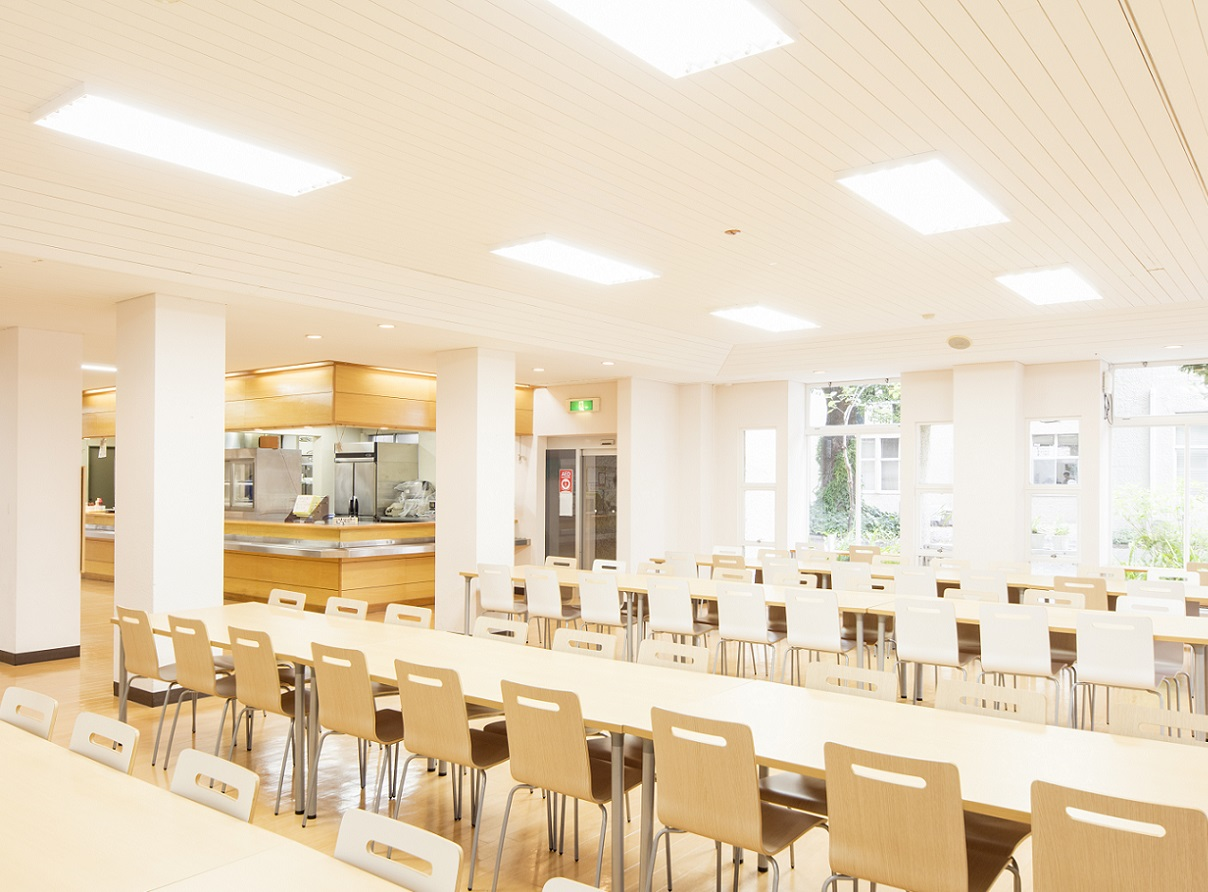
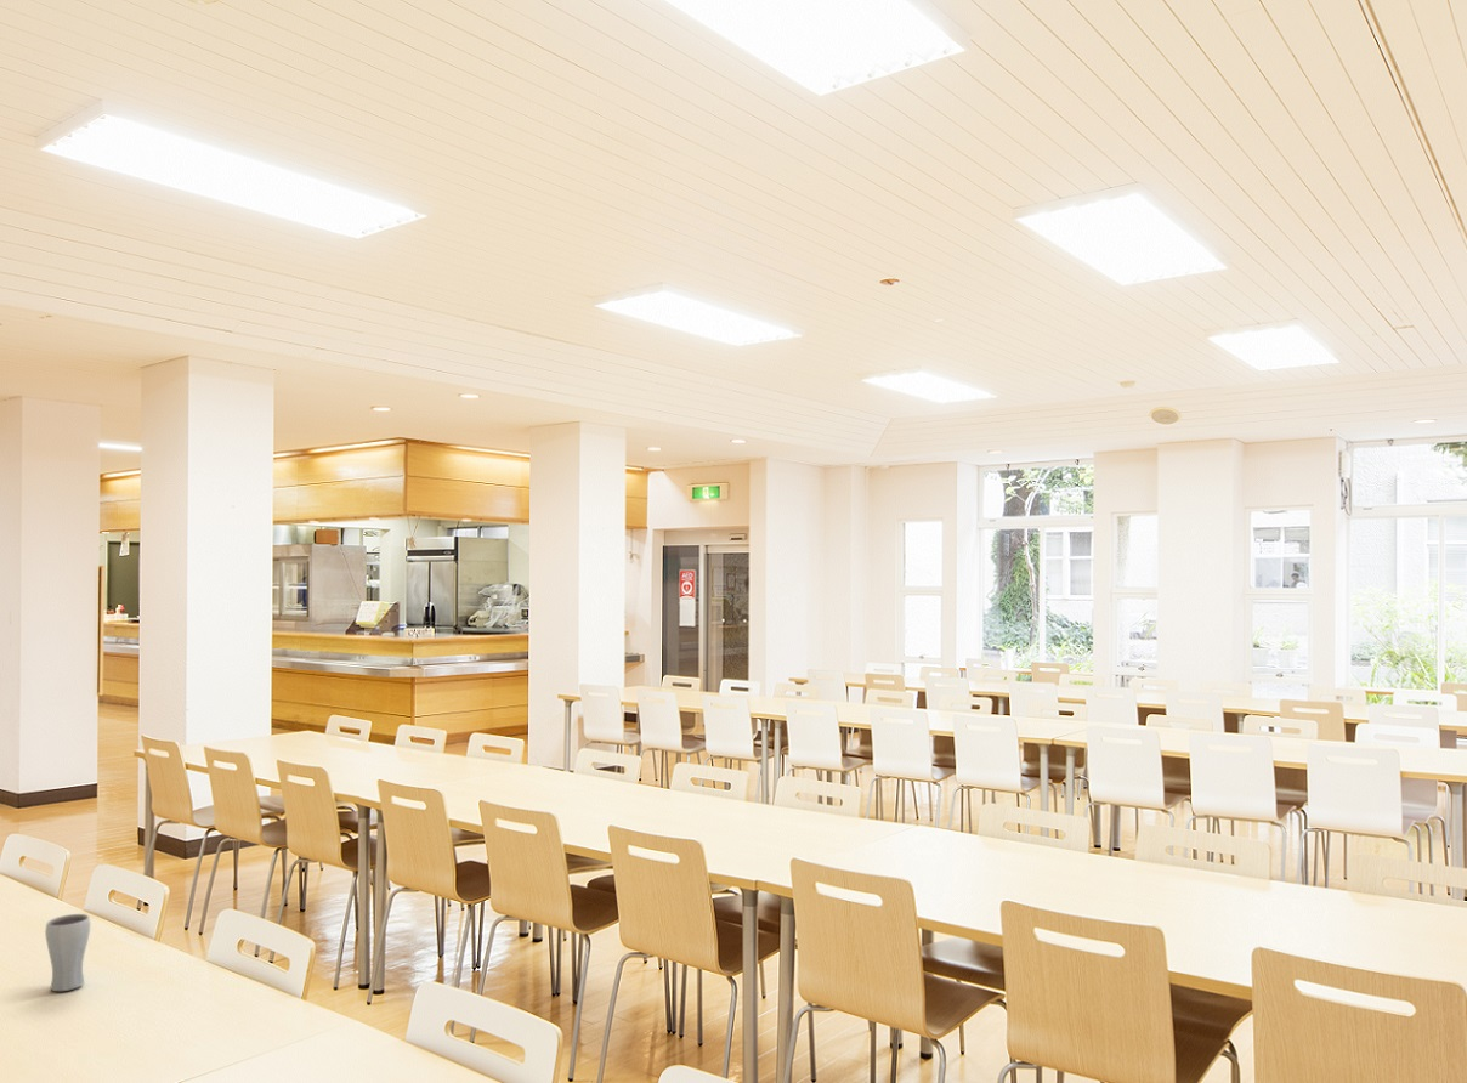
+ drinking glass (67, 953)
